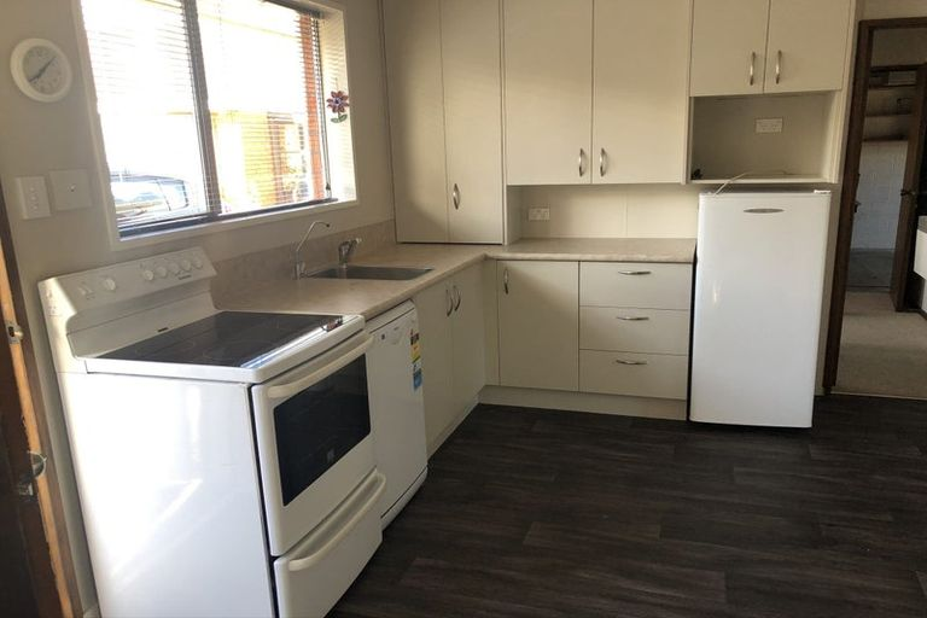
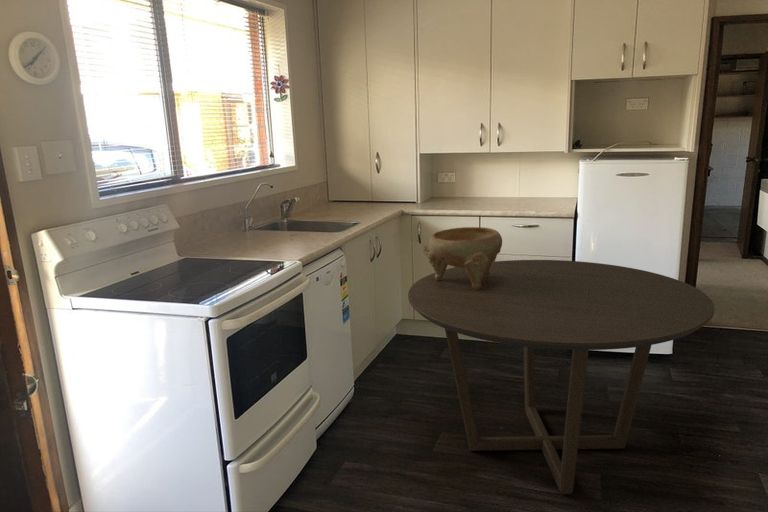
+ decorative bowl (463, 256)
+ dining table (534, 377)
